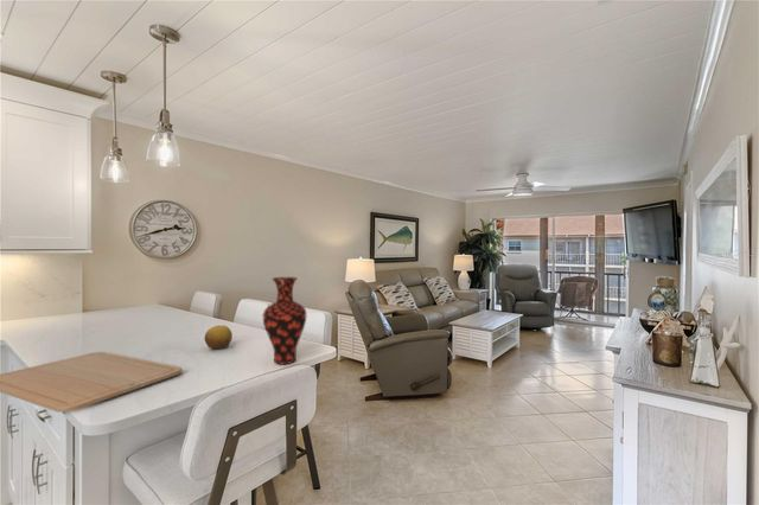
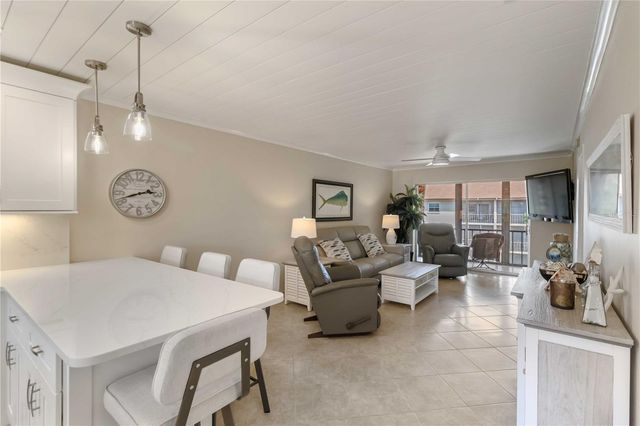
- vase (285, 319)
- chopping board (85, 375)
- fruit (218, 337)
